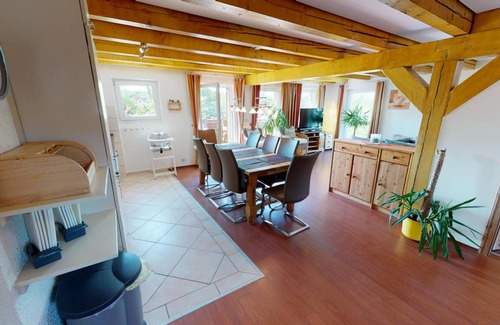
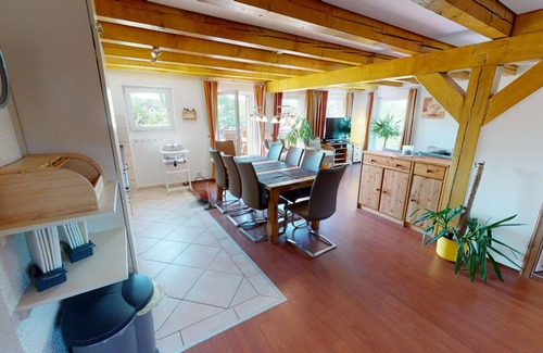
+ vacuum cleaner (203, 190)
